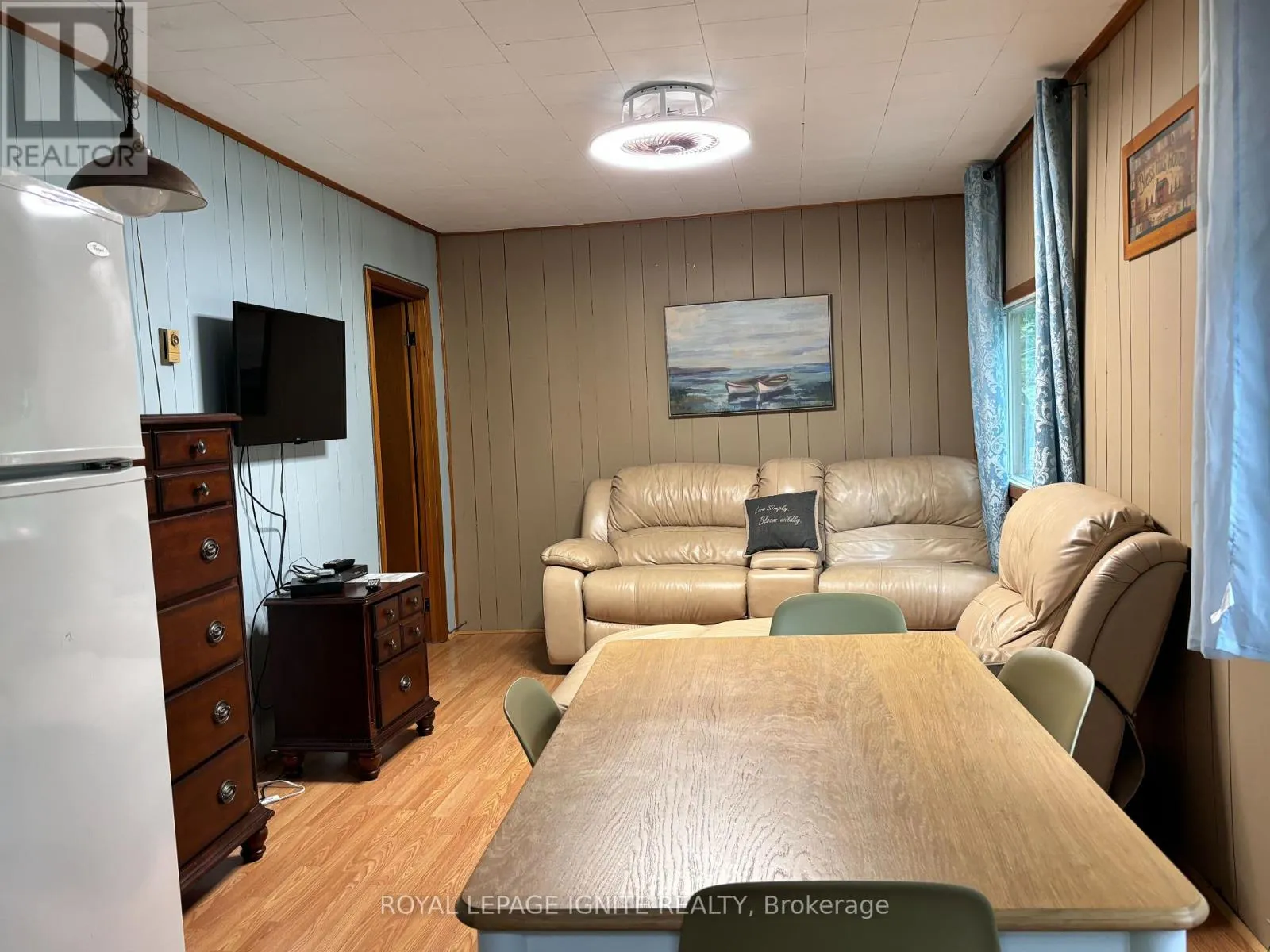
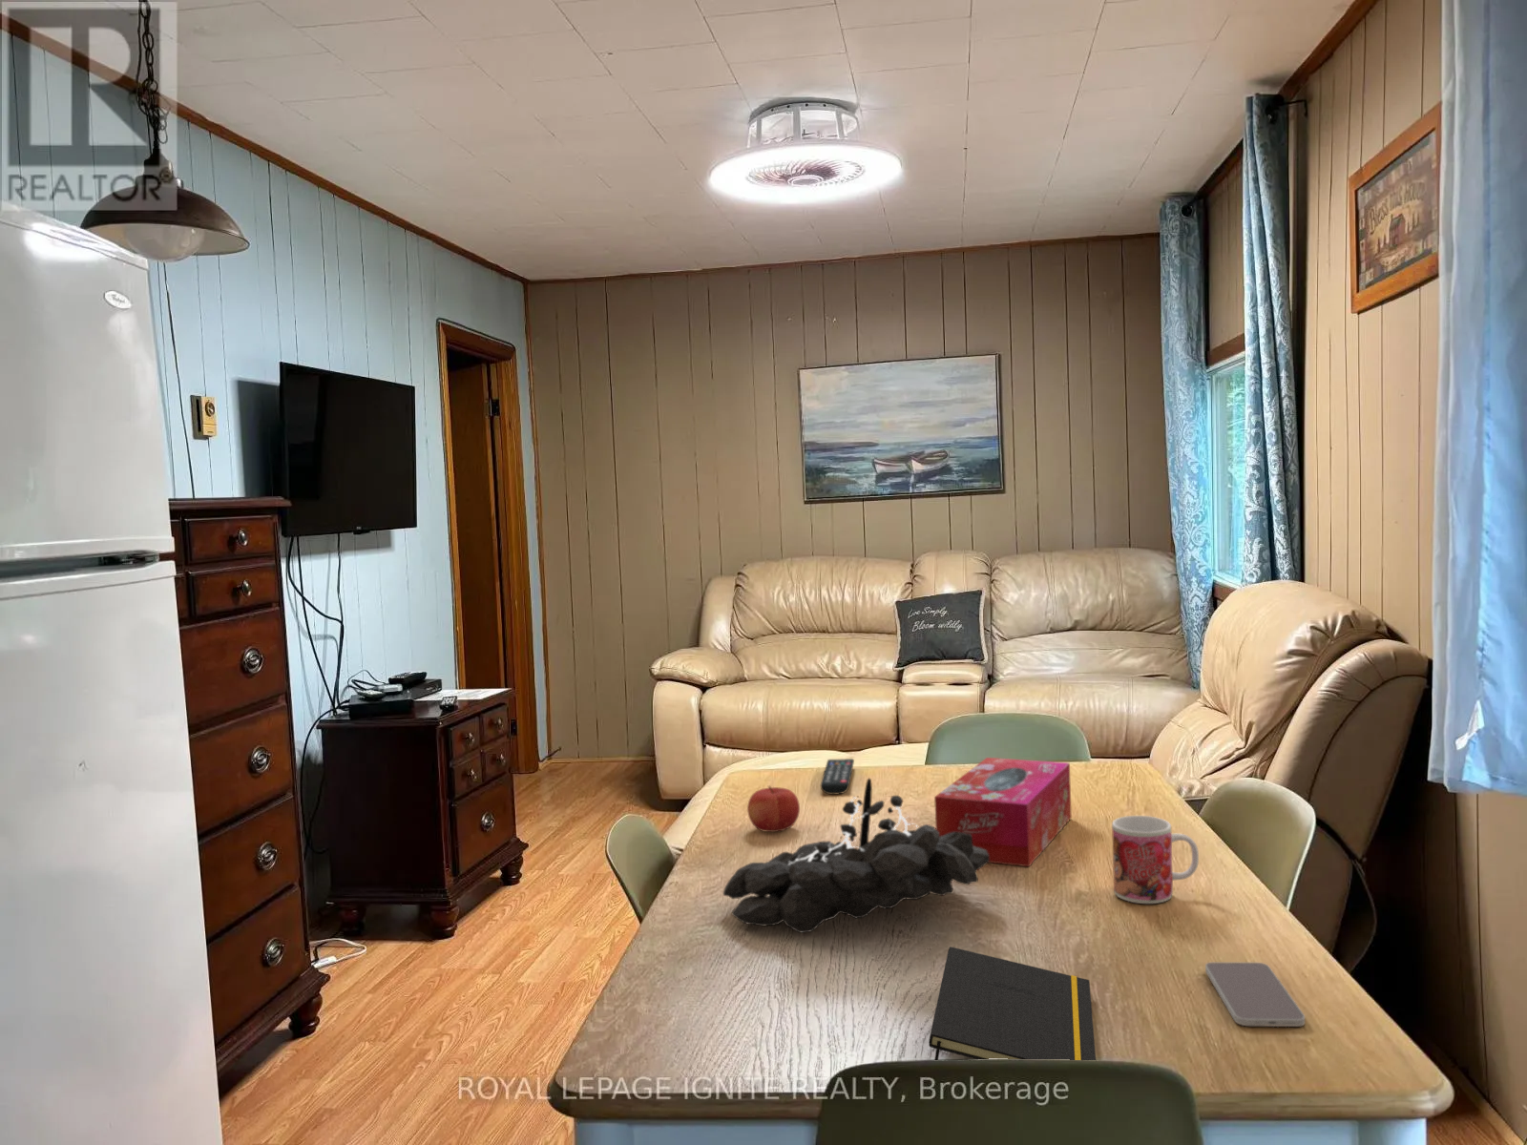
+ notepad (1015, 1010)
+ remote control (838, 775)
+ mug (1155, 859)
+ plant (863, 844)
+ fruit (773, 806)
+ tissue box (1006, 807)
+ smartphone (1252, 992)
